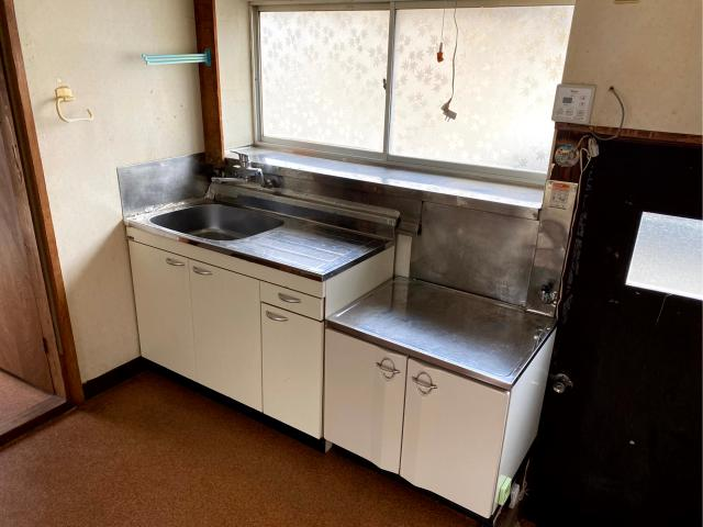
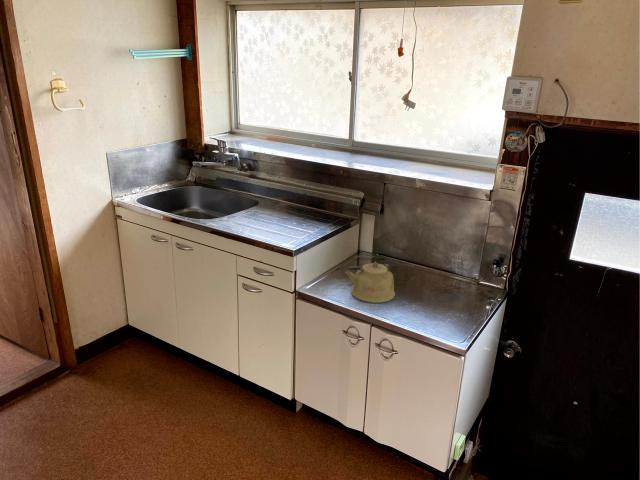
+ kettle (369, 277)
